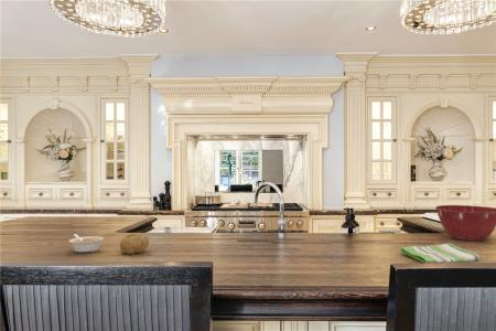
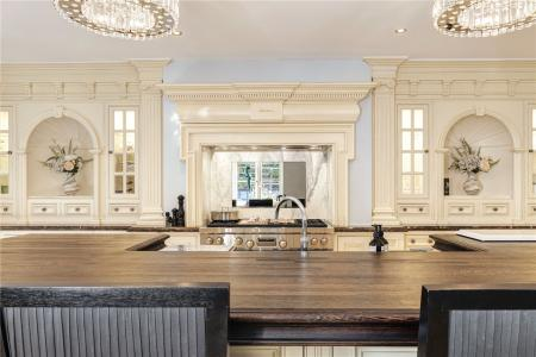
- mixing bowl (466, 223)
- legume (85, 243)
- dish towel (438, 253)
- fruit (134, 242)
